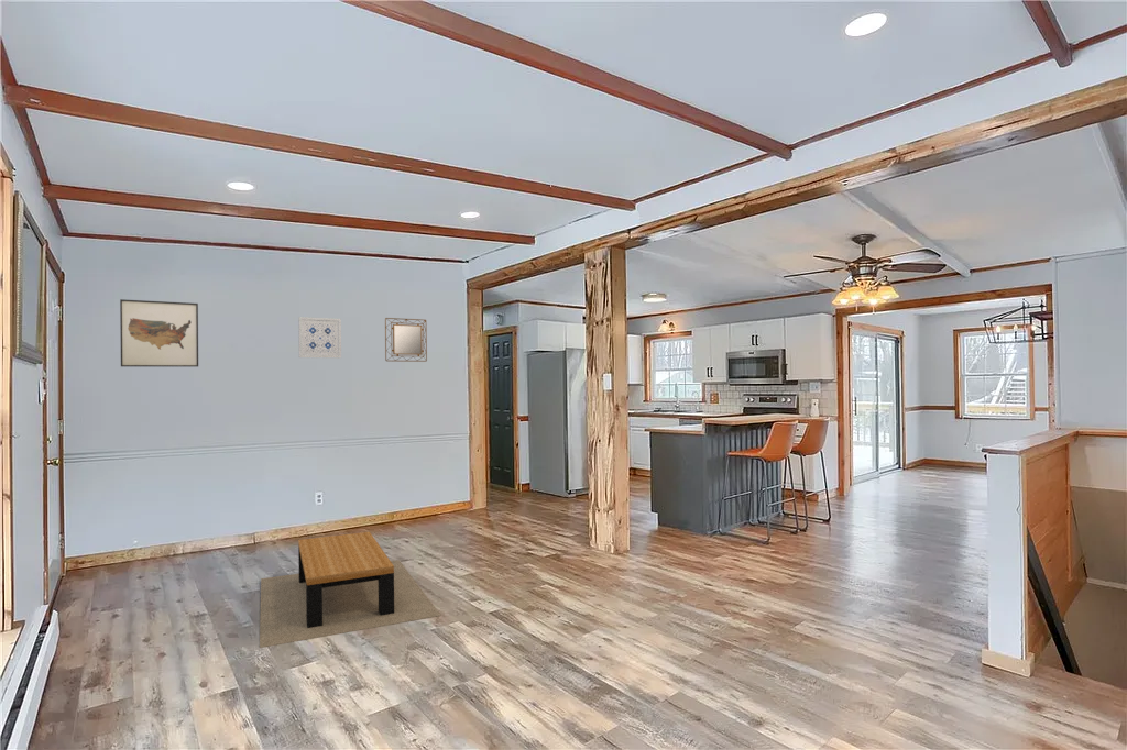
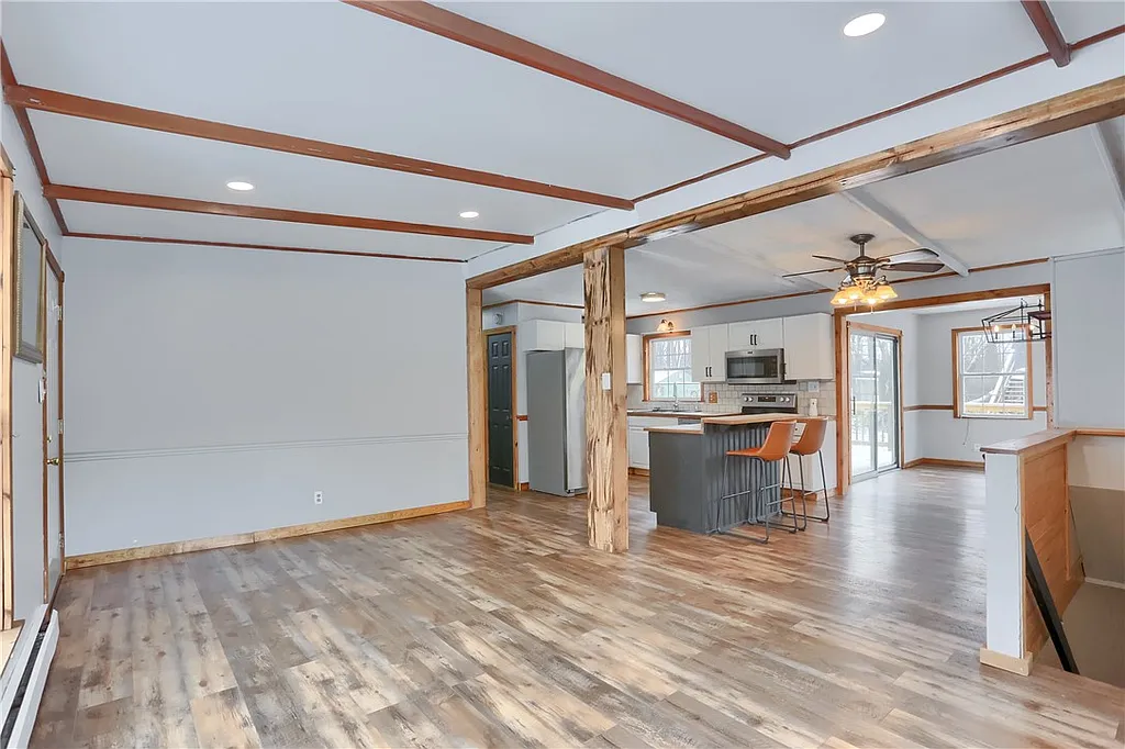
- home mirror (406, 340)
- coffee table (342, 574)
- wall art (320, 338)
- wall art (160, 333)
